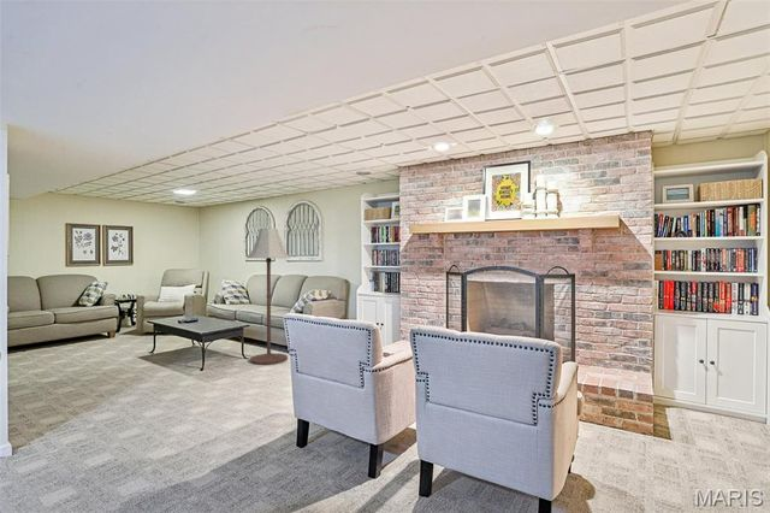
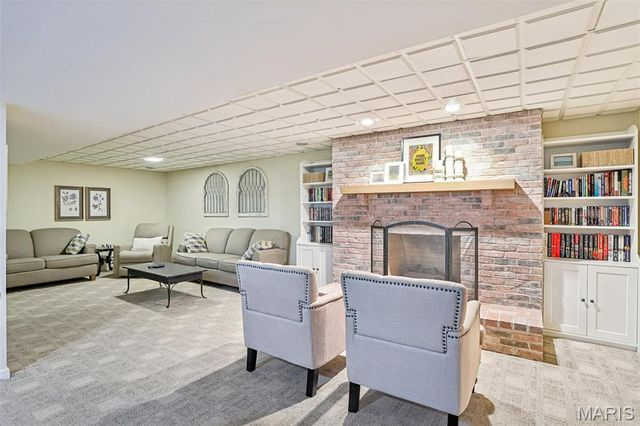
- floor lamp (268, 294)
